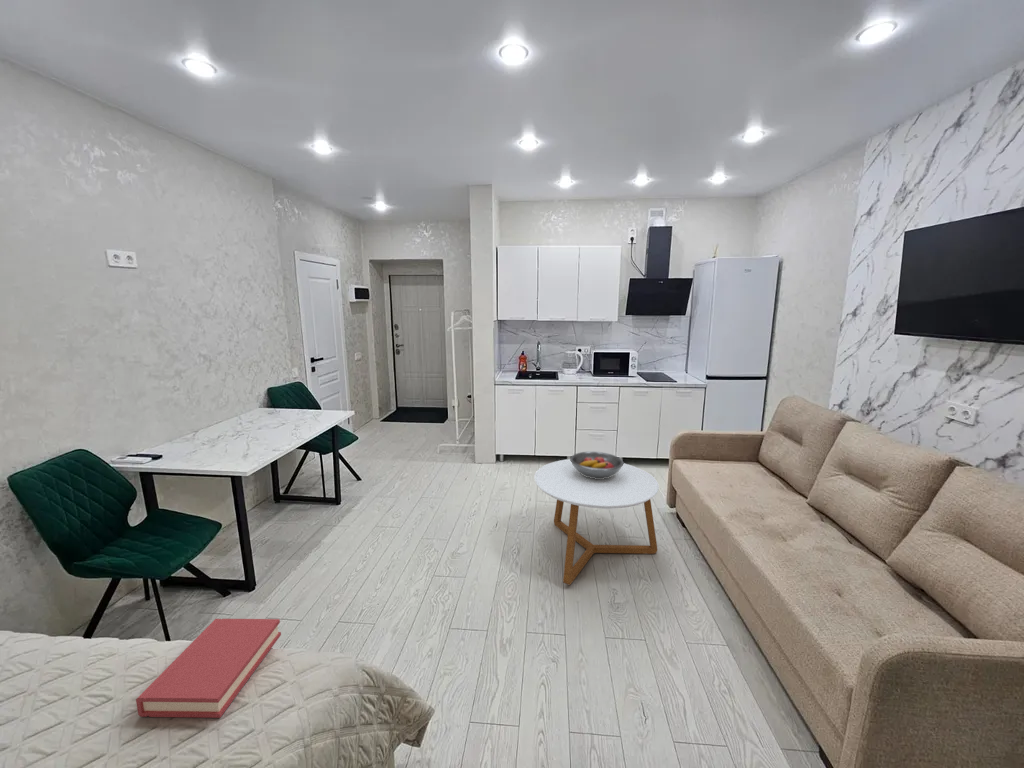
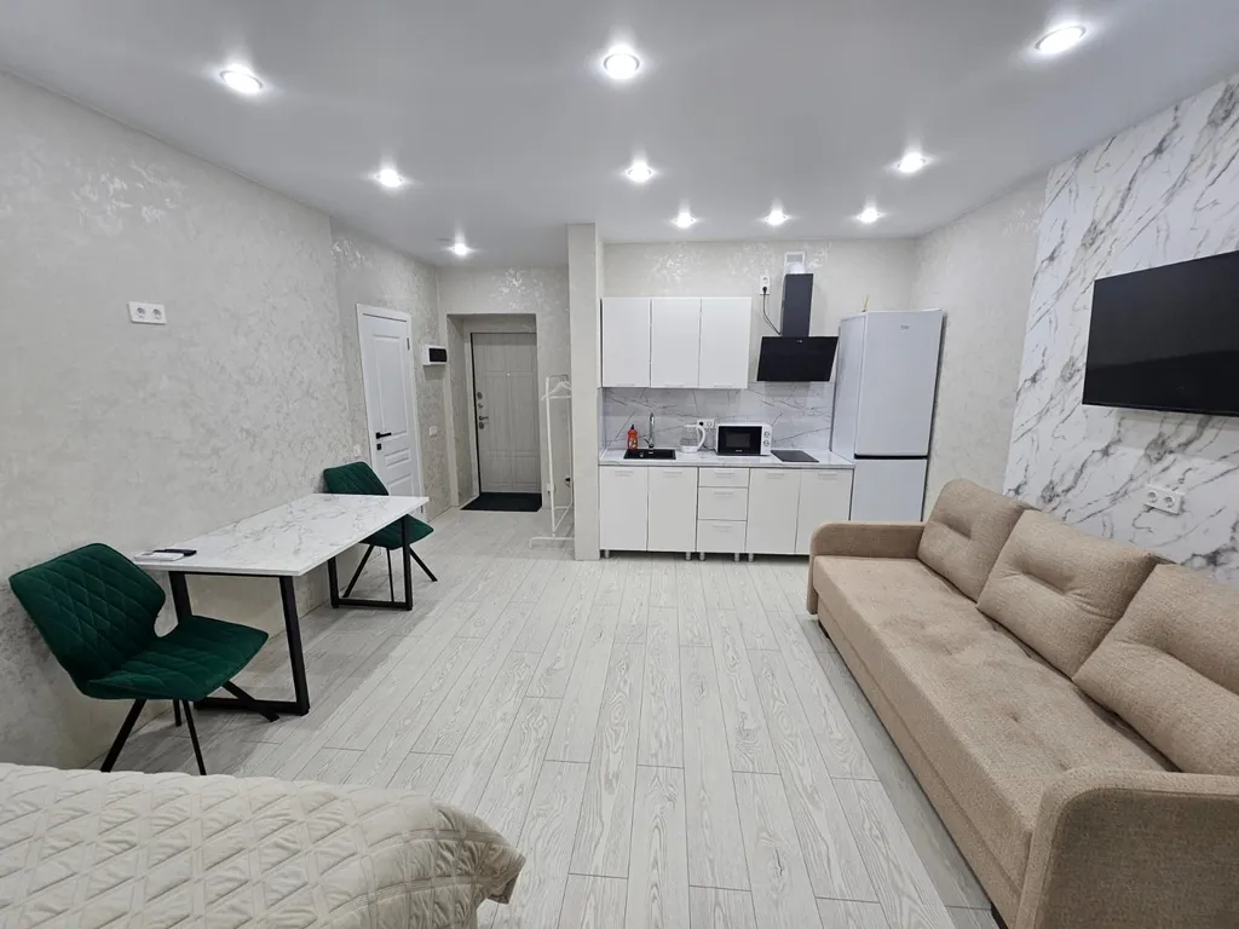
- fruit bowl (596, 464)
- hardback book (216, 662)
- coffee table (591, 507)
